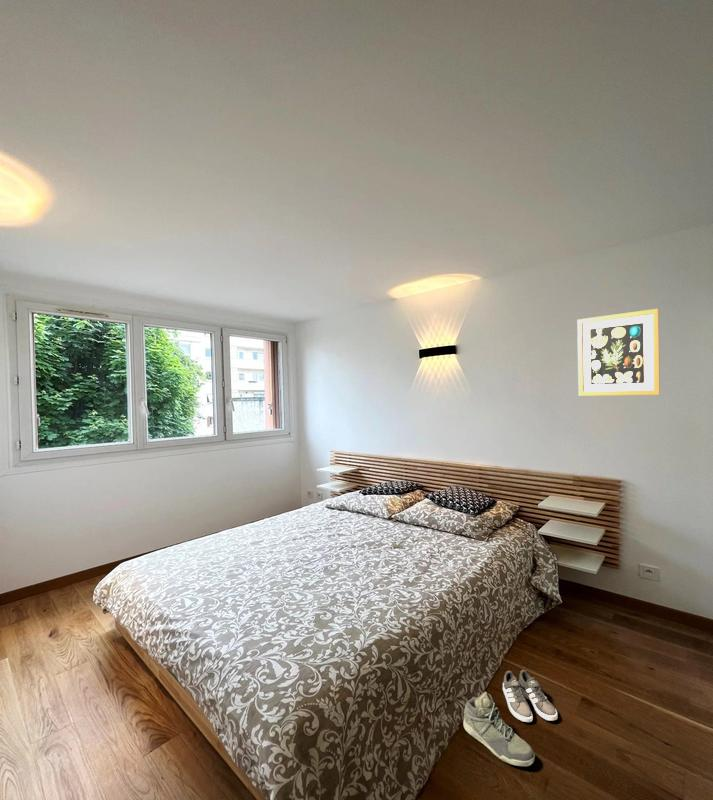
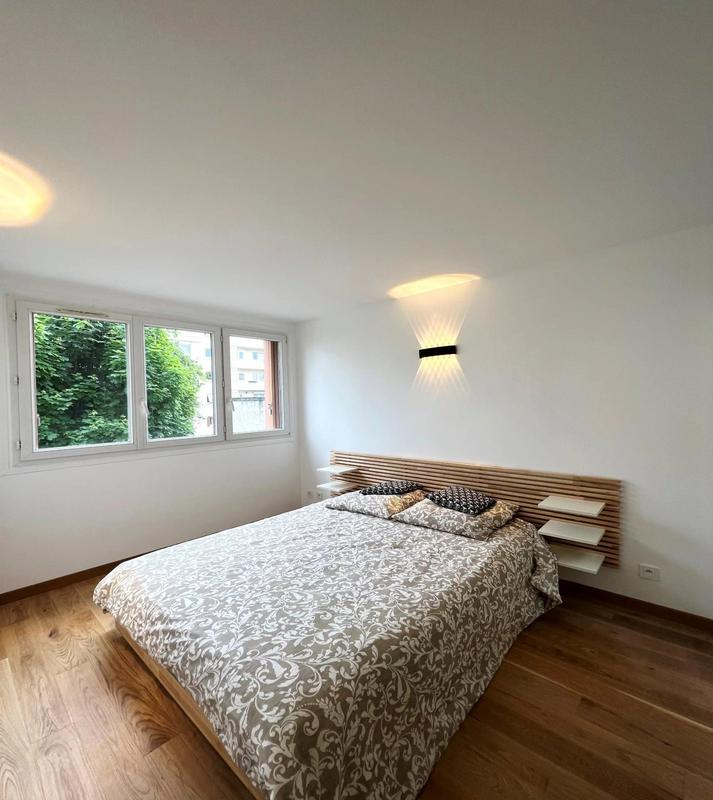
- shoe (527, 694)
- sneaker (496, 725)
- wall art (616, 355)
